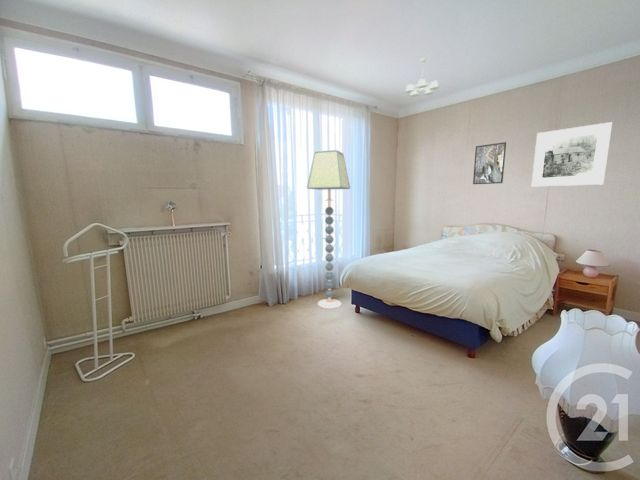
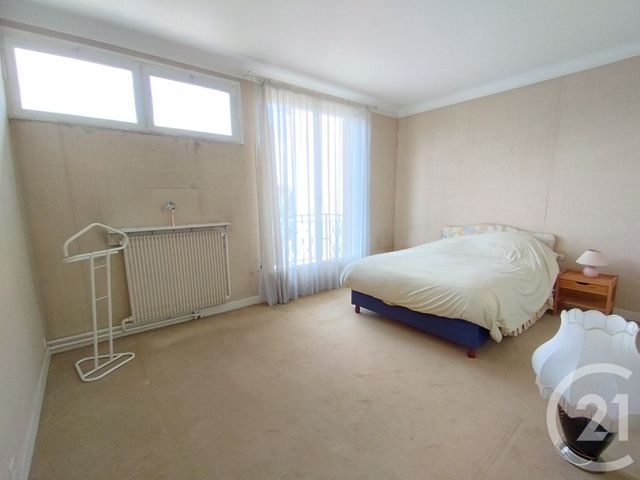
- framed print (488, 164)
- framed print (568, 157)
- floor lamp (329, 231)
- ceiling light fixture (422, 73)
